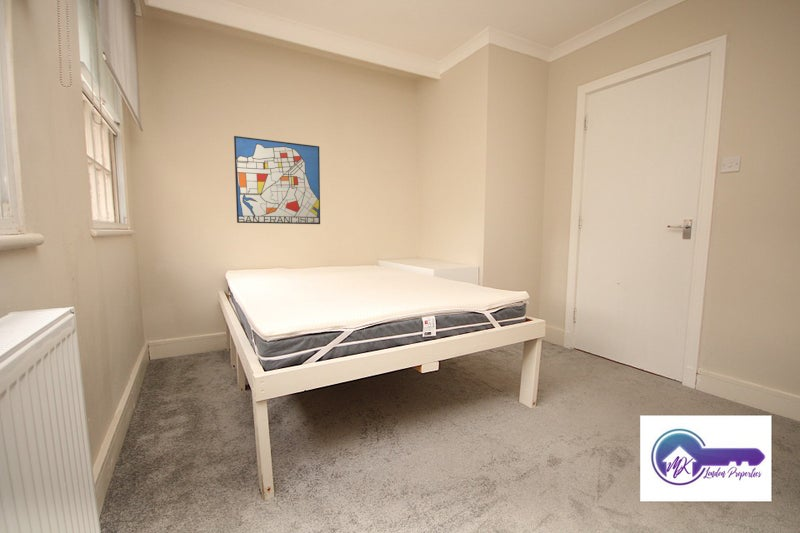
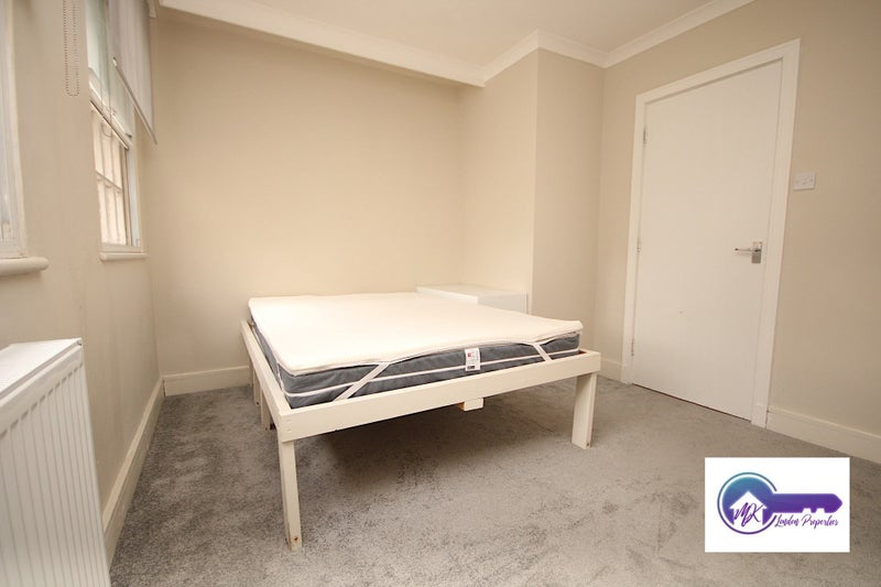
- wall art (279, 183)
